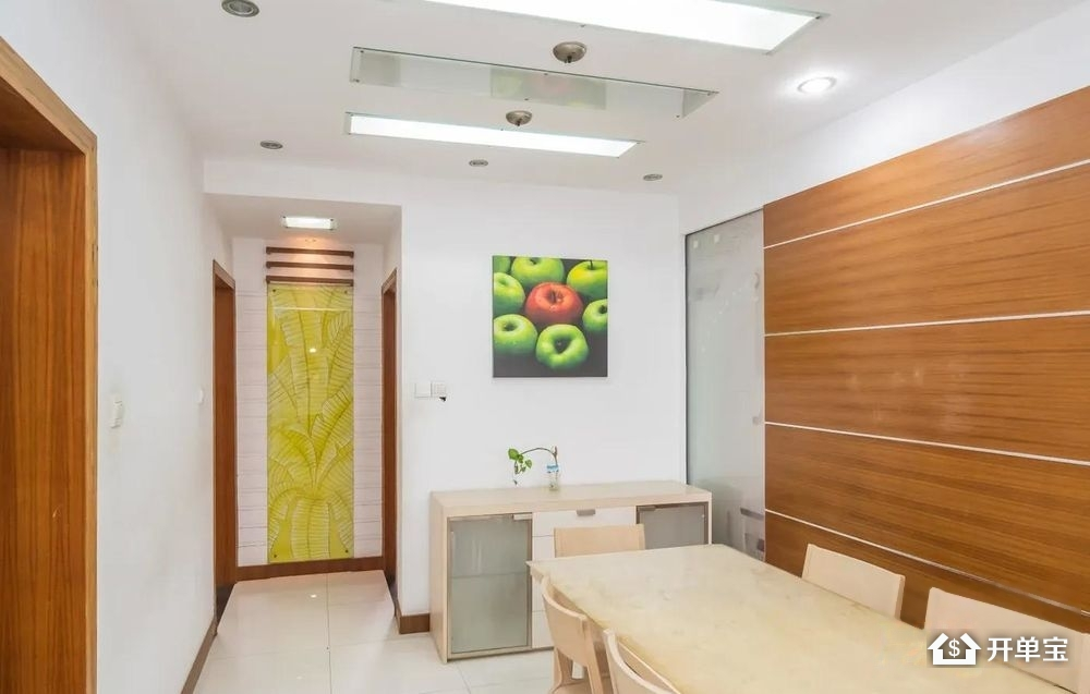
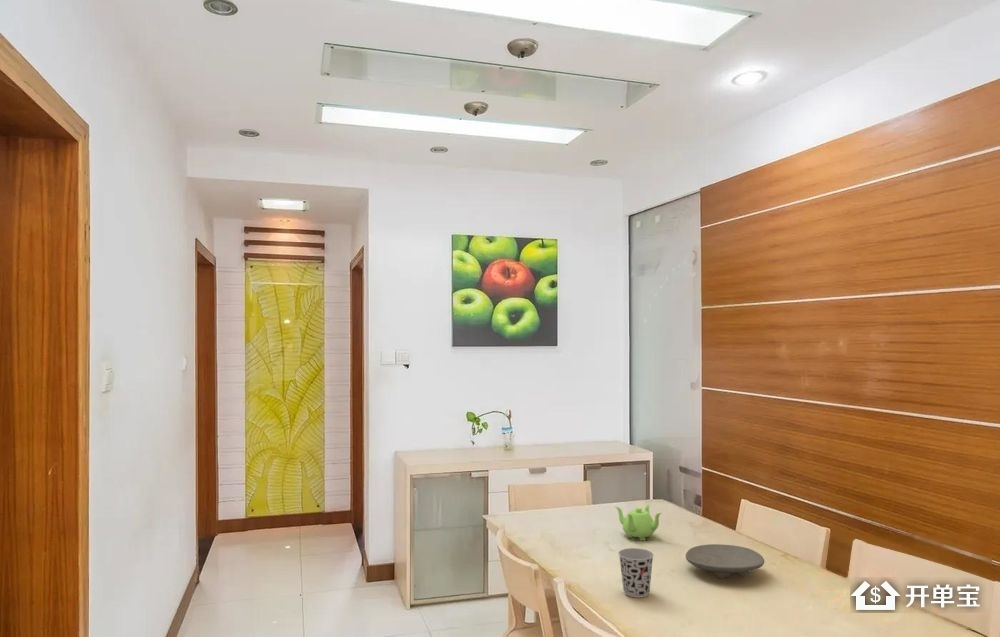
+ cup (636, 573)
+ bowl (724, 563)
+ teapot (638, 522)
